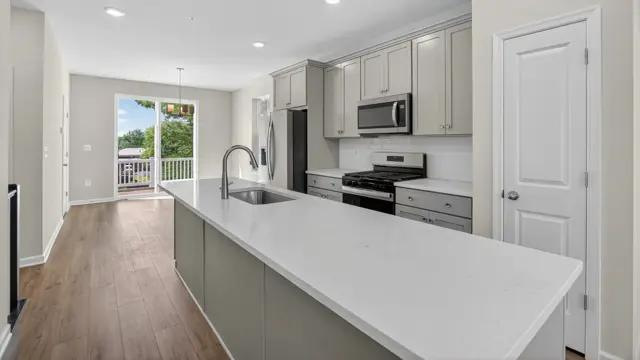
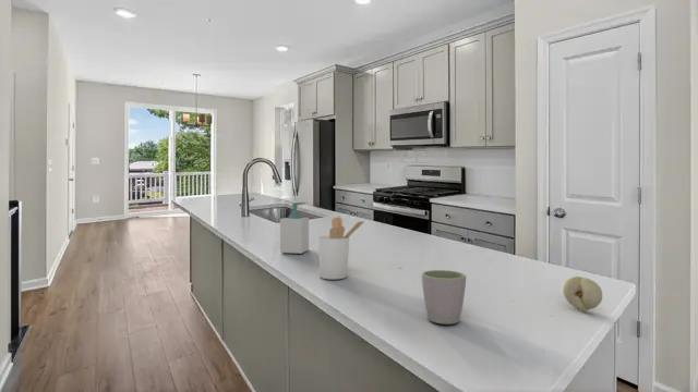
+ utensil holder (341, 247)
+ mug (443, 294)
+ soap bottle (294, 226)
+ fruit (582, 294)
